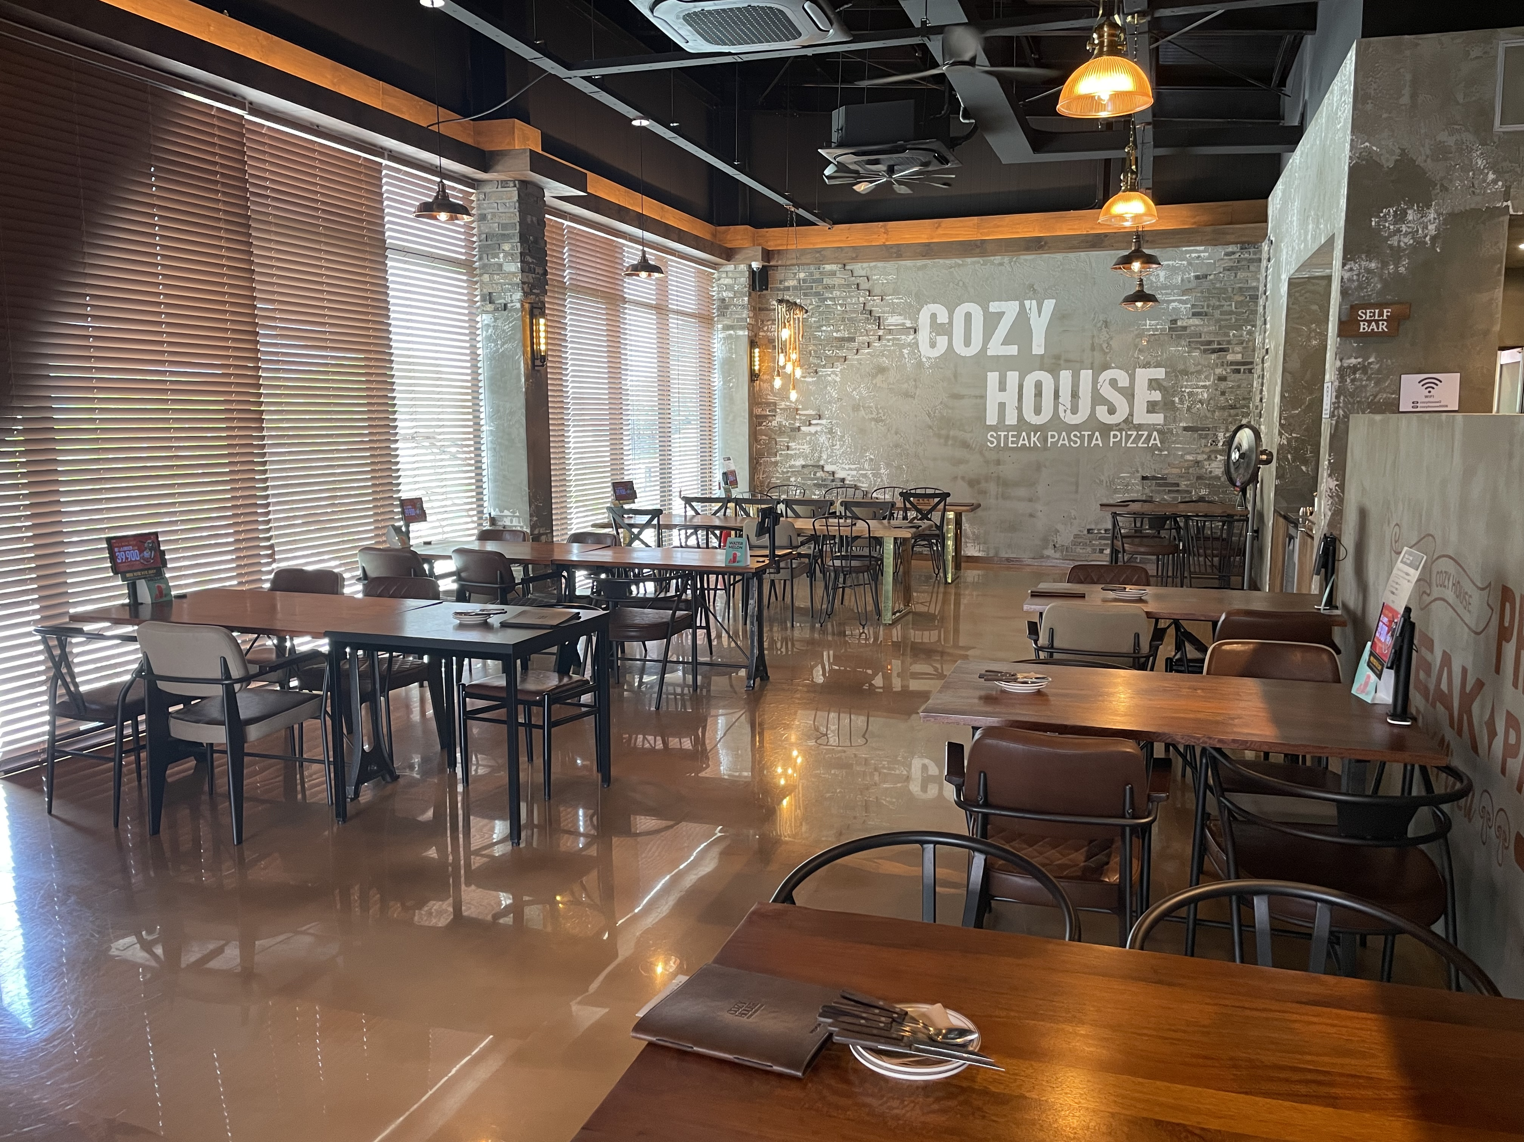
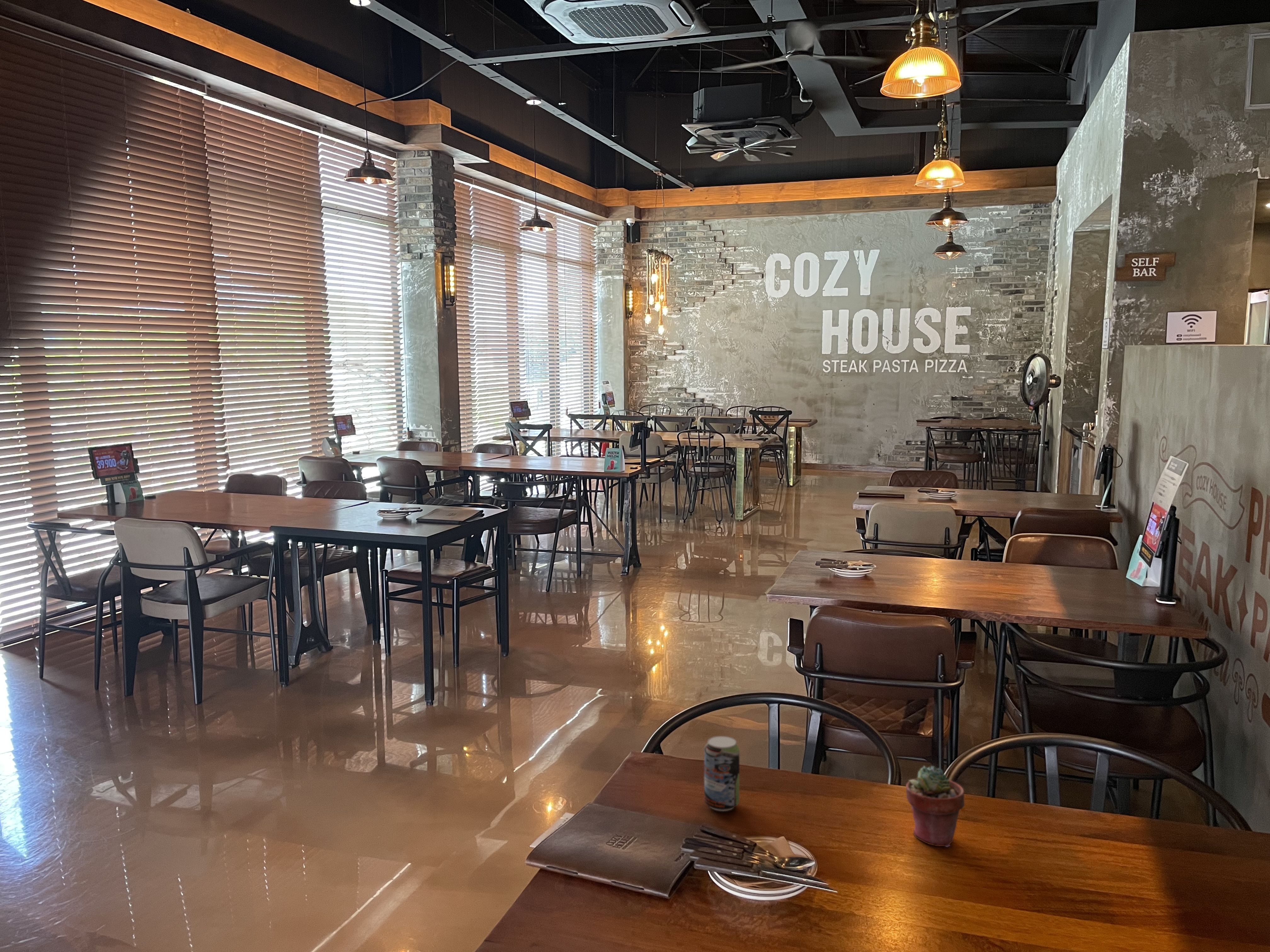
+ potted succulent (934, 802)
+ beverage can (722, 773)
